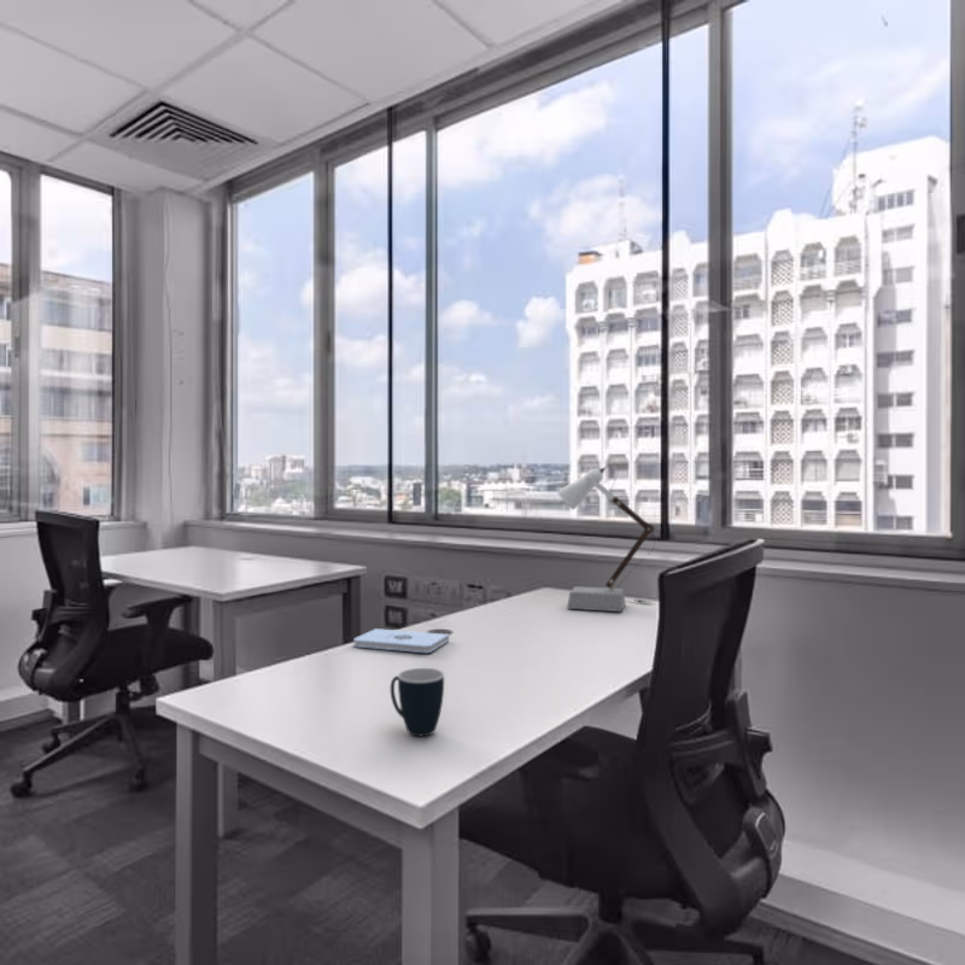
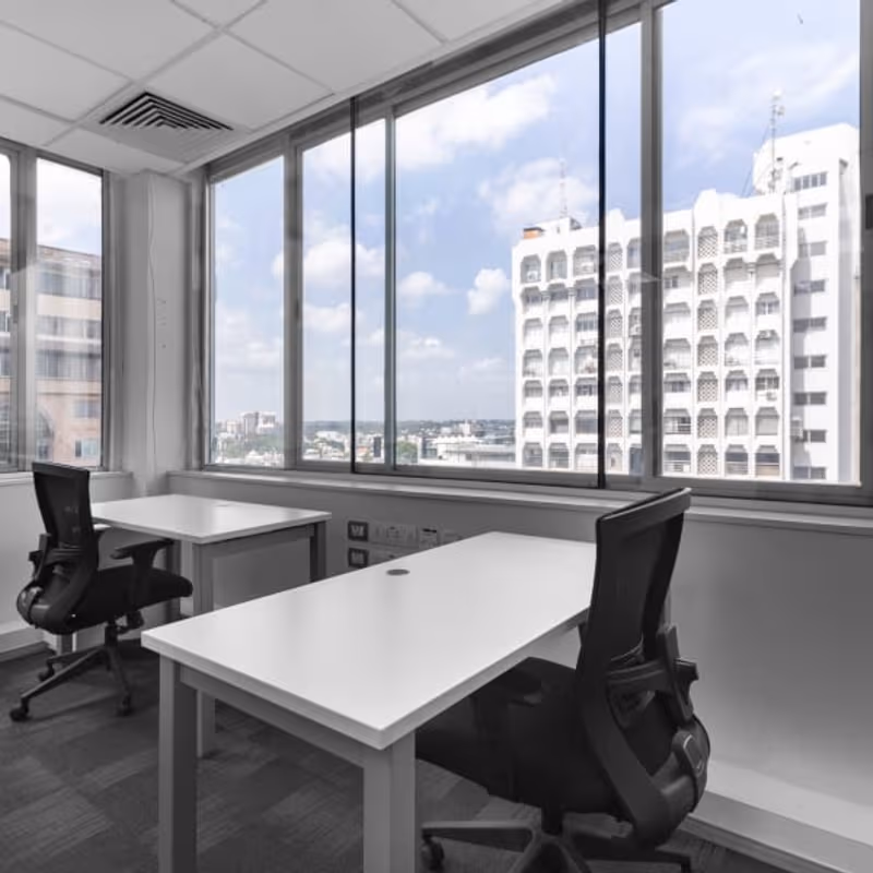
- mug (414, 701)
- notepad (400, 639)
- desk lamp (628, 551)
